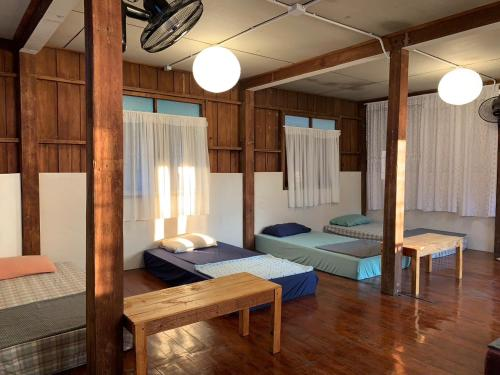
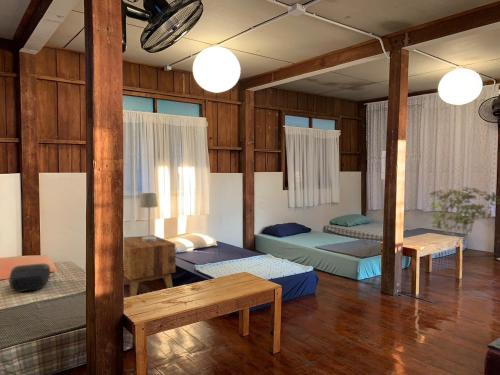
+ shrub (461, 221)
+ side table (141, 265)
+ table lamp (148, 216)
+ backpack (30, 275)
